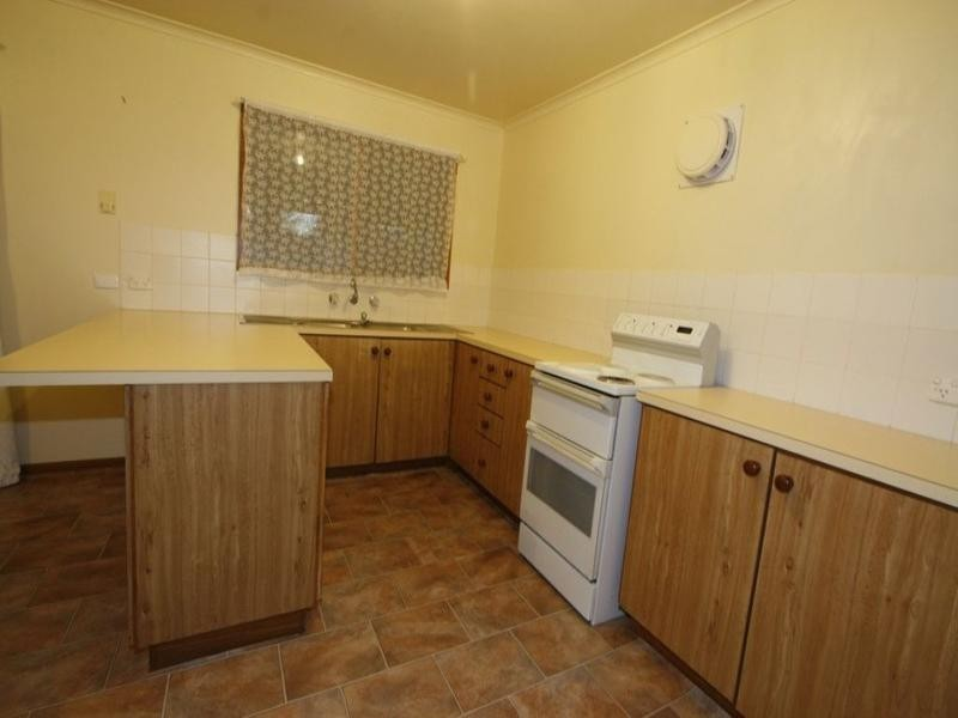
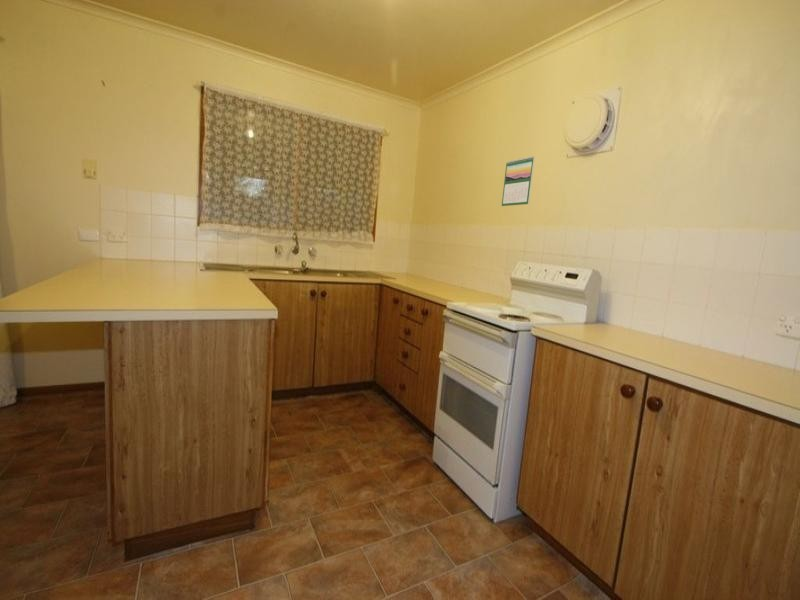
+ calendar (517, 181)
